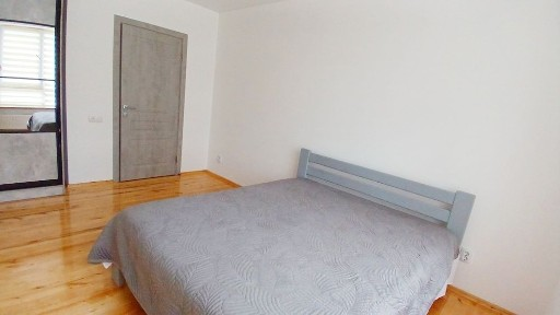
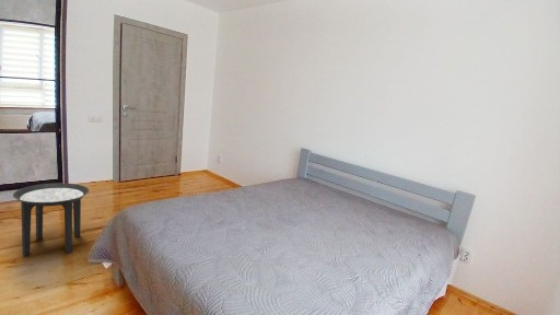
+ side table (42, 219)
